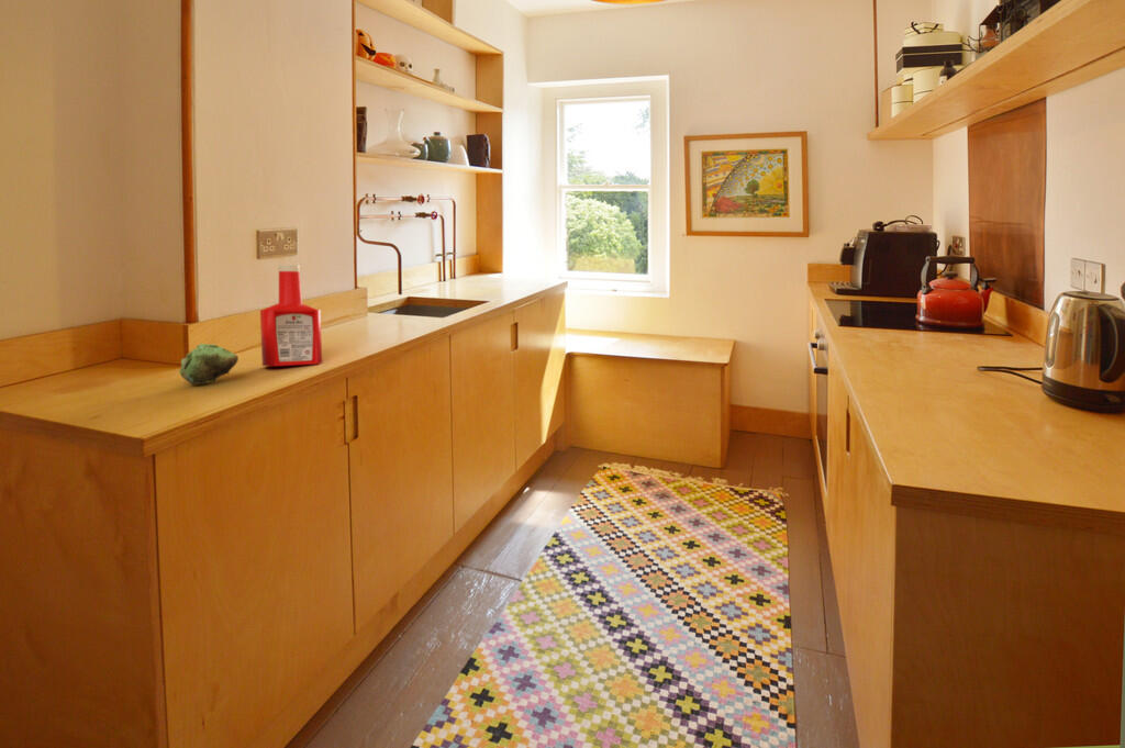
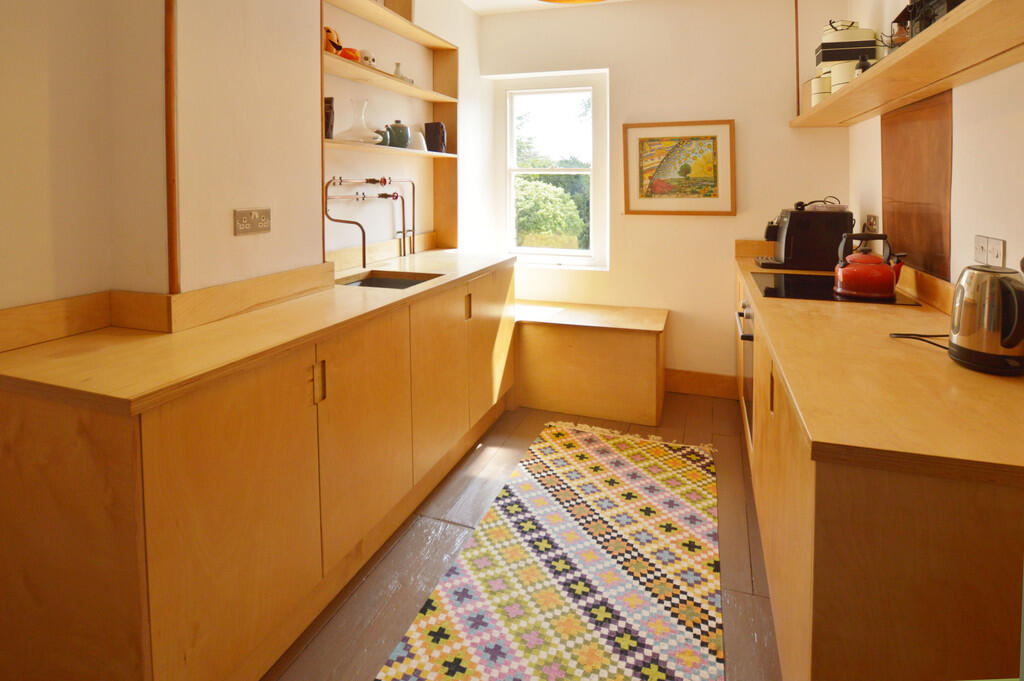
- sponge (207, 364)
- soap bottle (290, 315)
